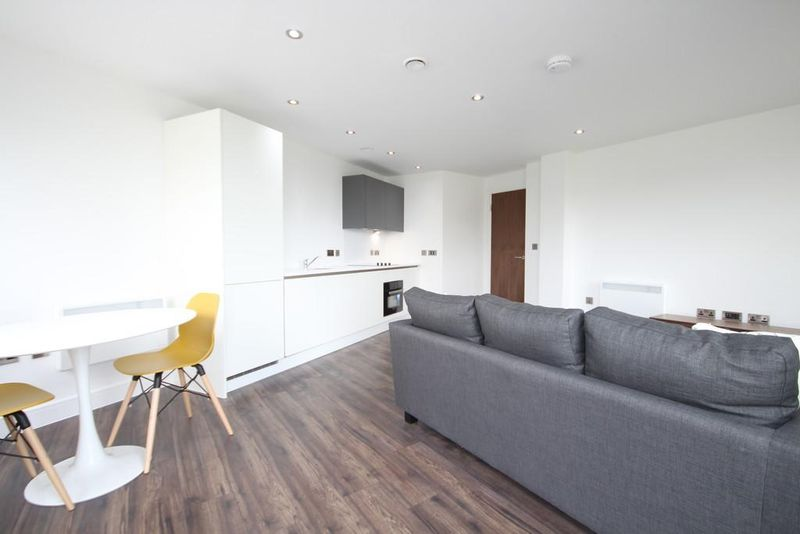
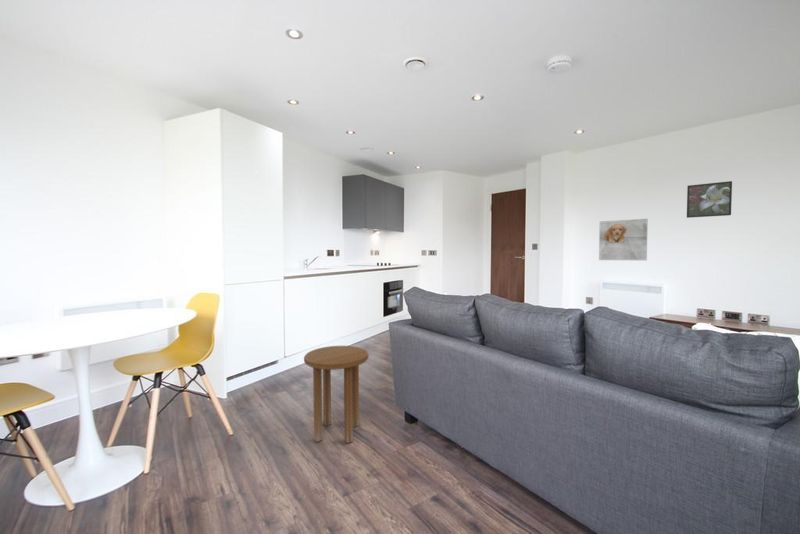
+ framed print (708, 200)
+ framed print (622, 240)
+ side table (330, 393)
